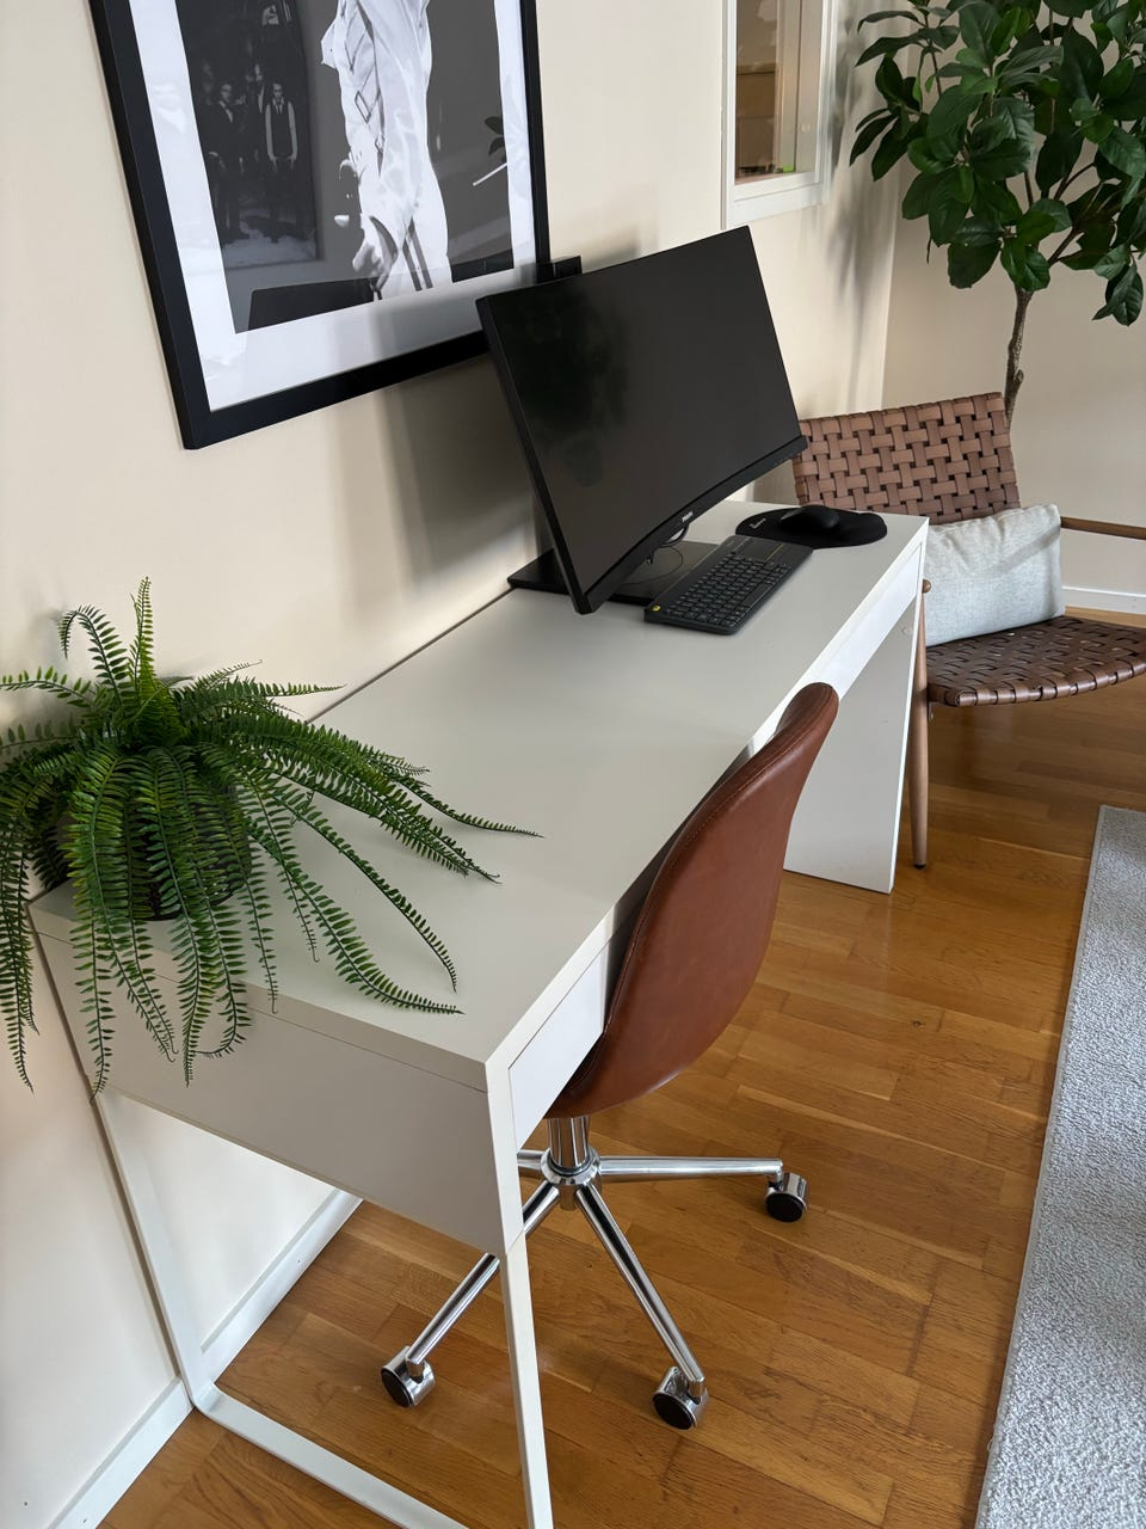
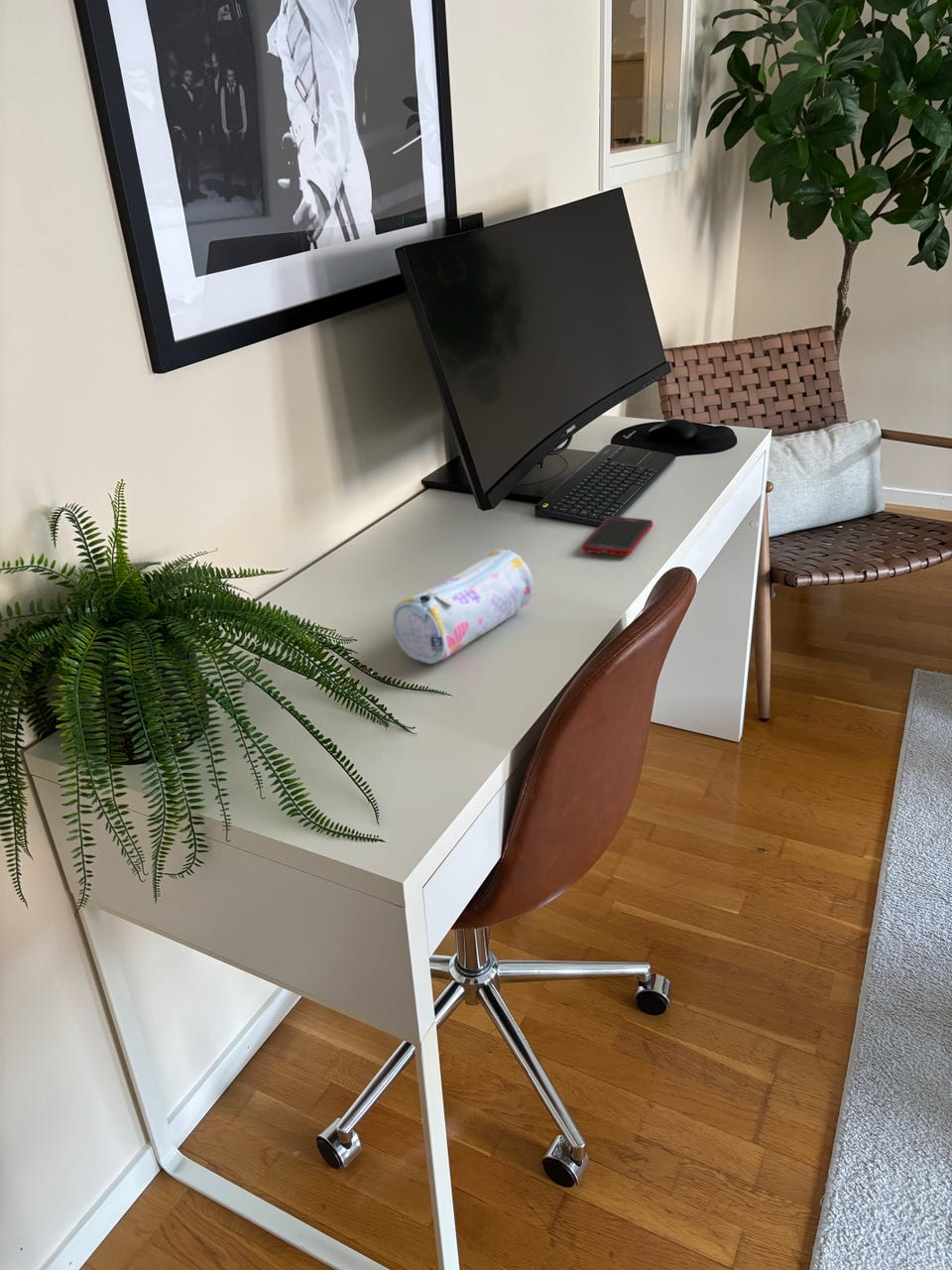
+ pencil case (464, 602)
+ cell phone (618, 535)
